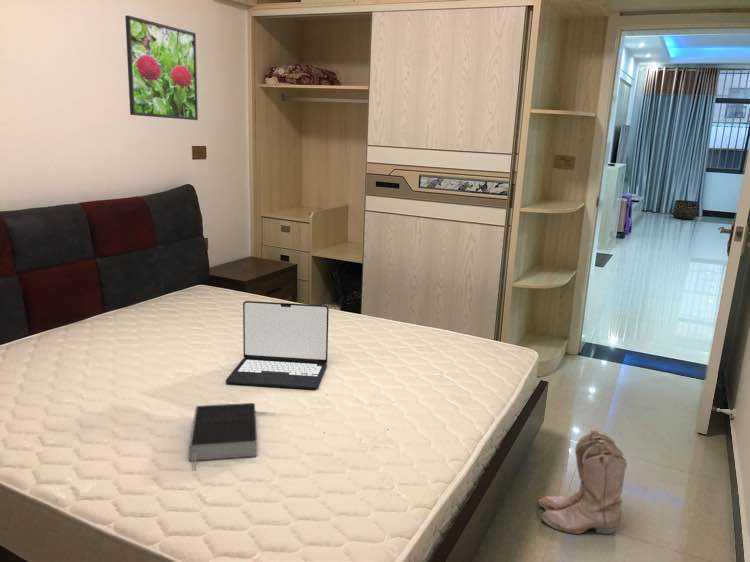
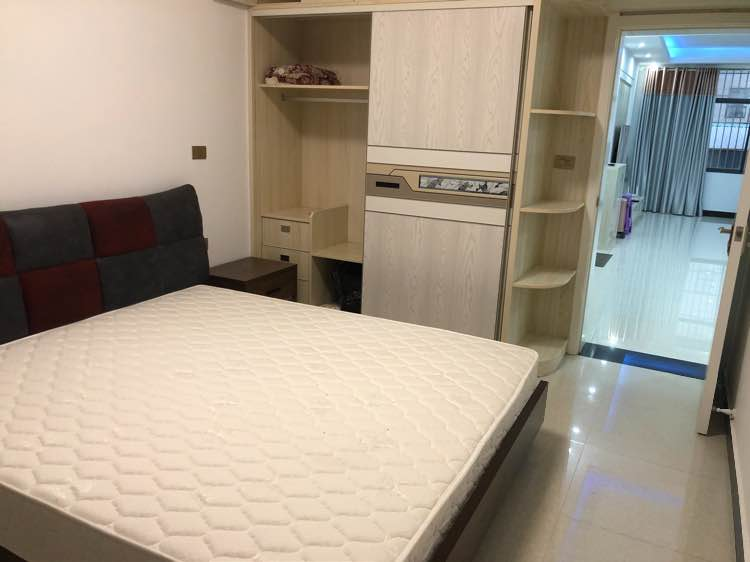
- book (224, 433)
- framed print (164, 72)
- boots (581, 478)
- basket (685, 209)
- laptop (278, 343)
